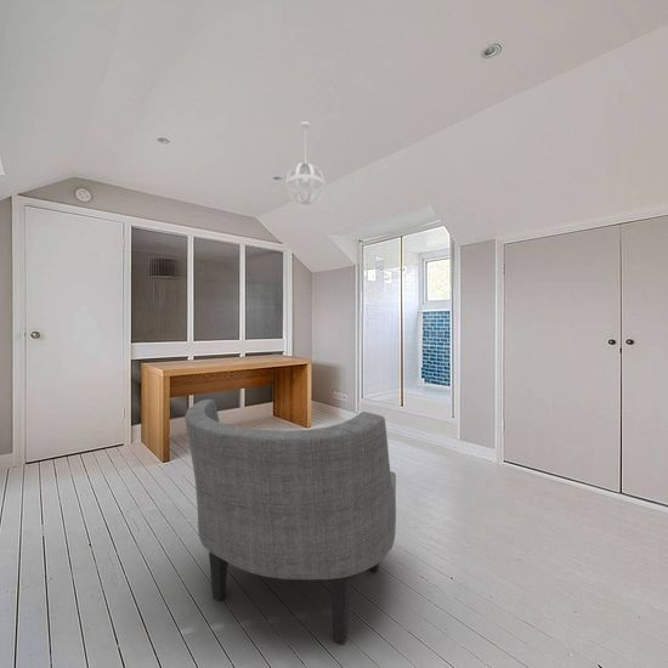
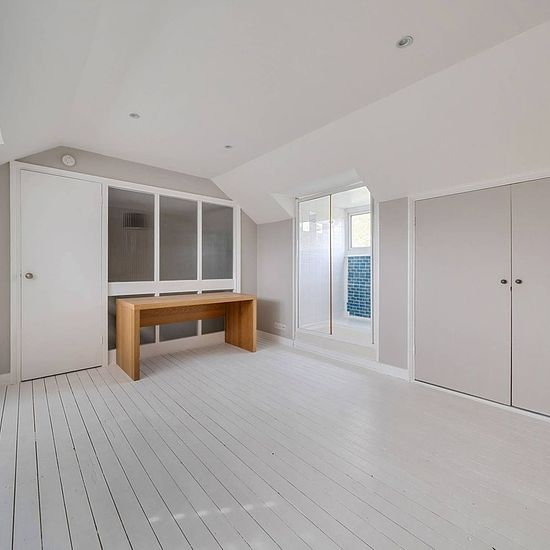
- pendant light (305, 164)
- armchair (293, 496)
